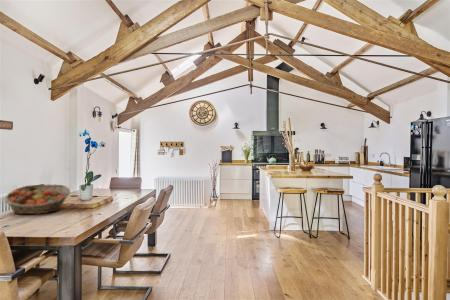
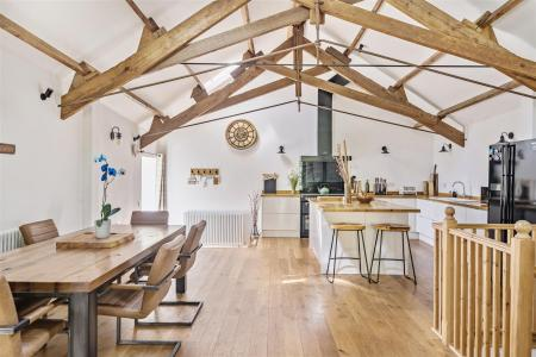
- fruit basket (38, 198)
